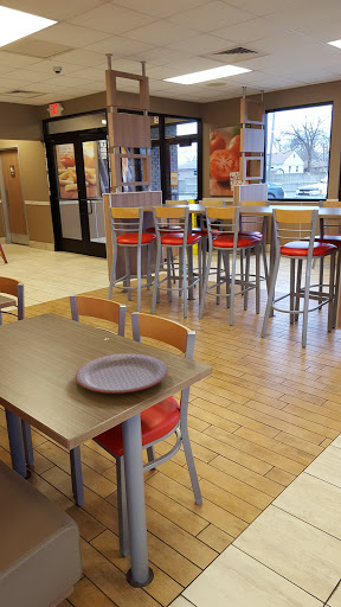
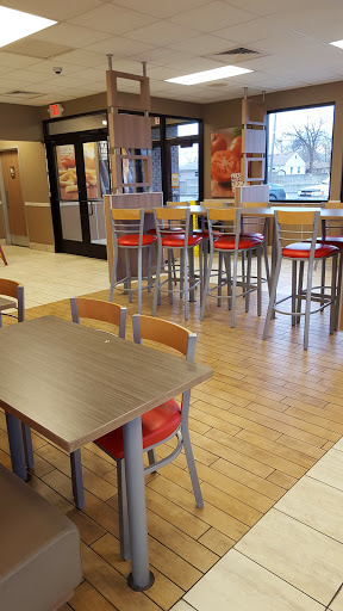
- plate (122, 373)
